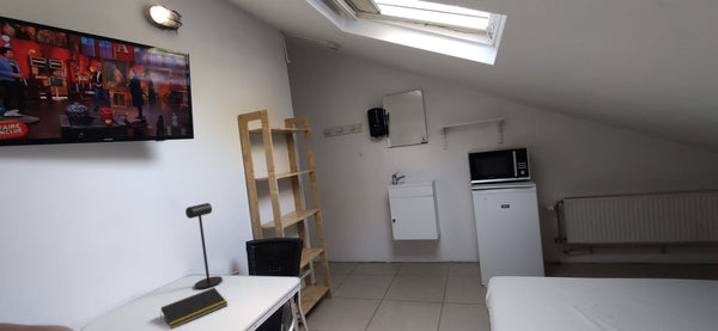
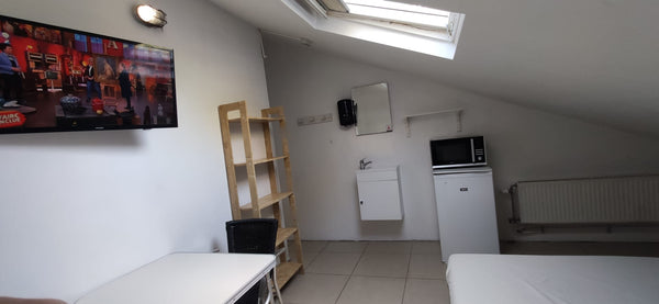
- desk lamp (203, 244)
- notepad (194, 306)
